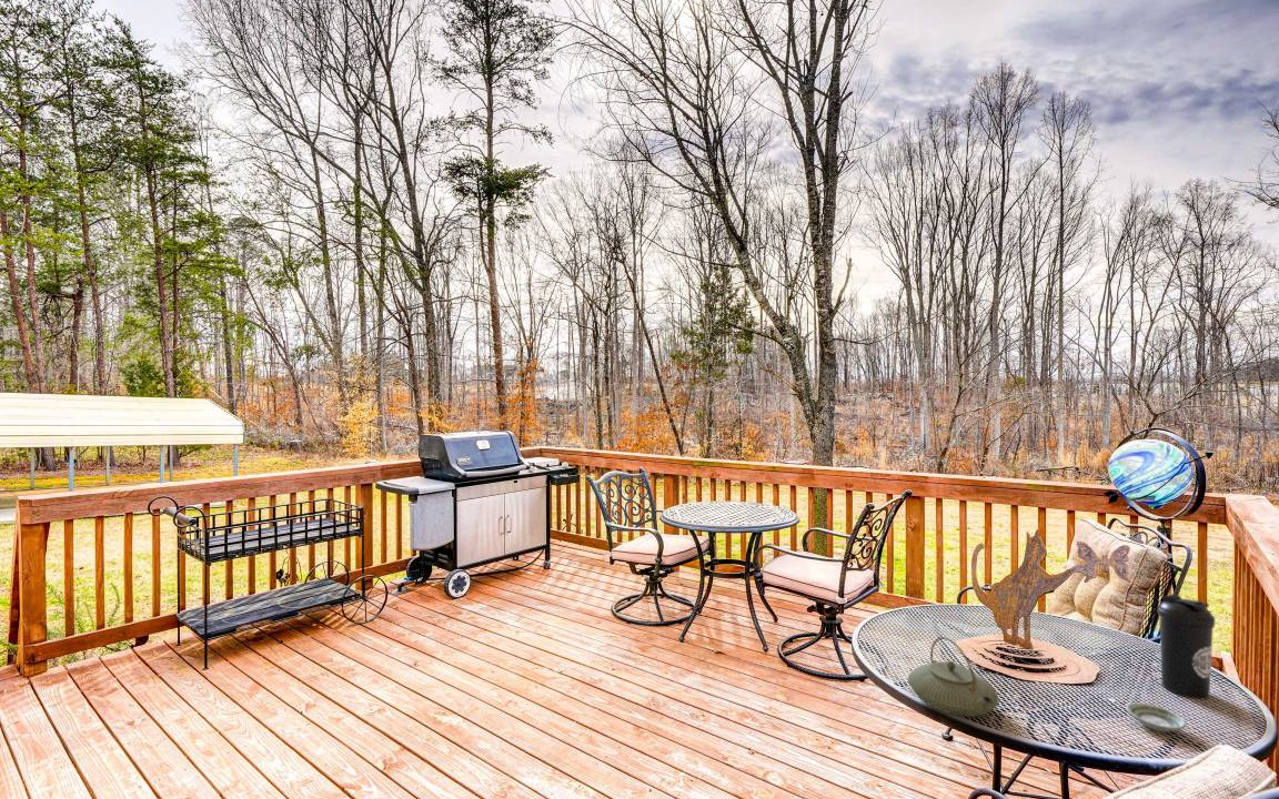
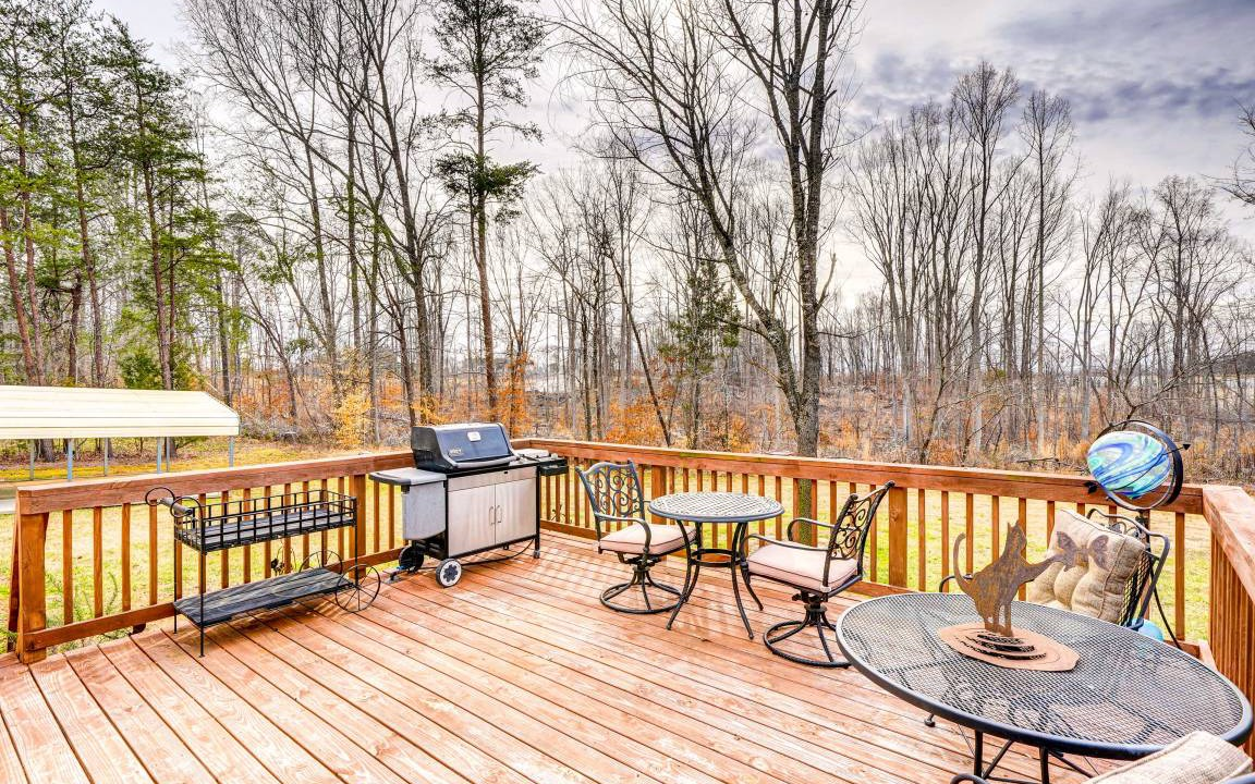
- teapot (955, 674)
- saucer (1155, 719)
- water bottle (1185, 645)
